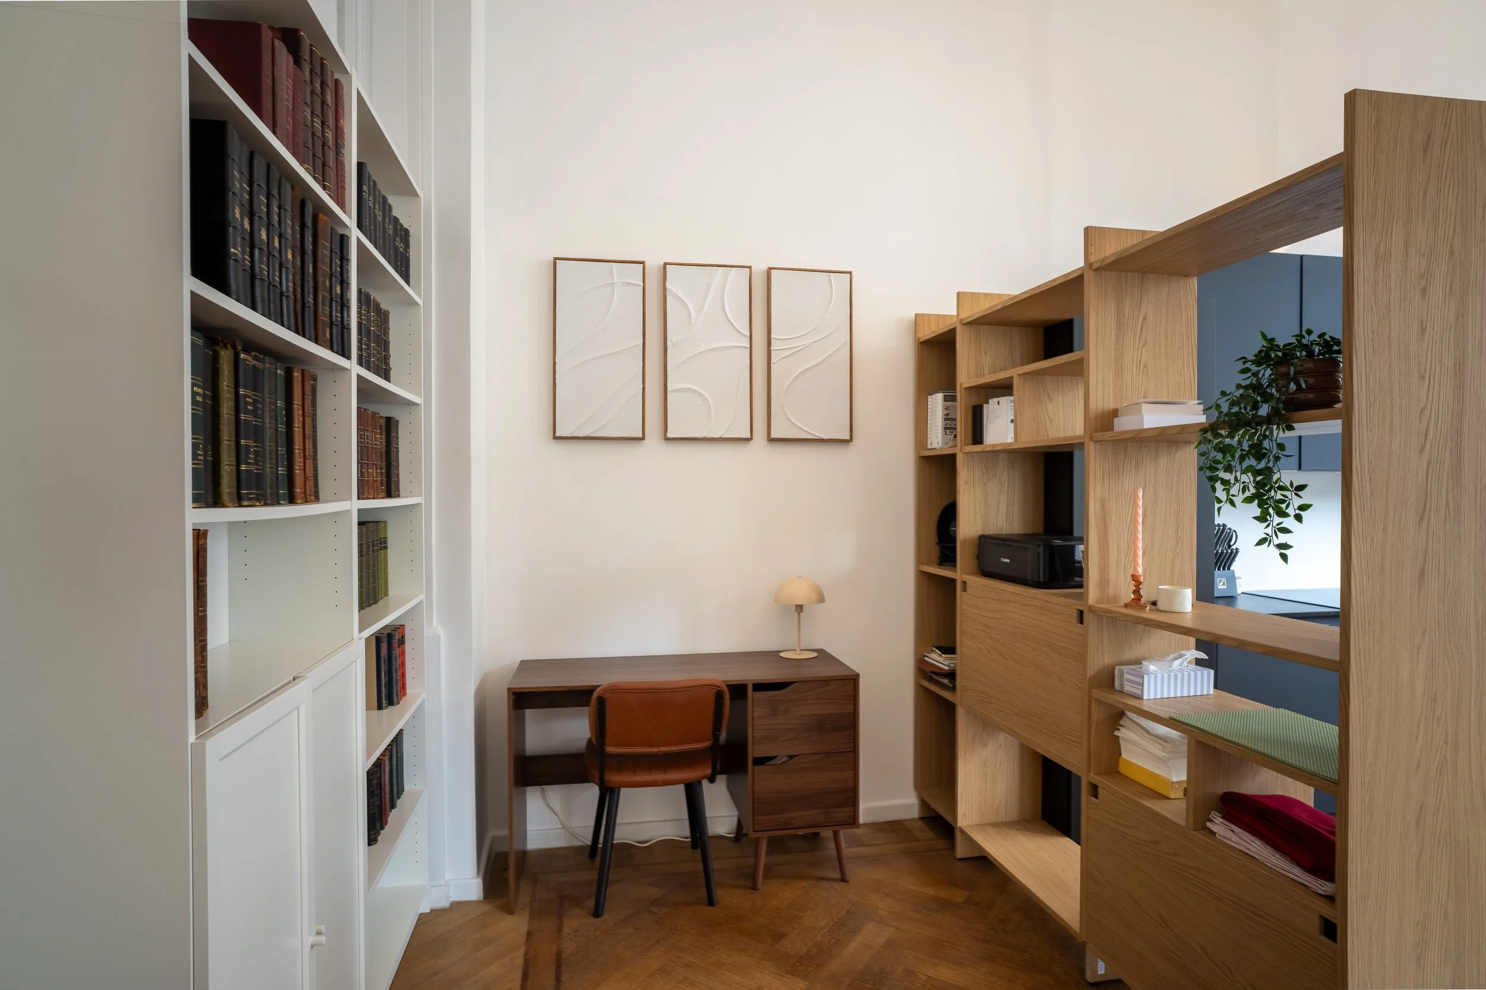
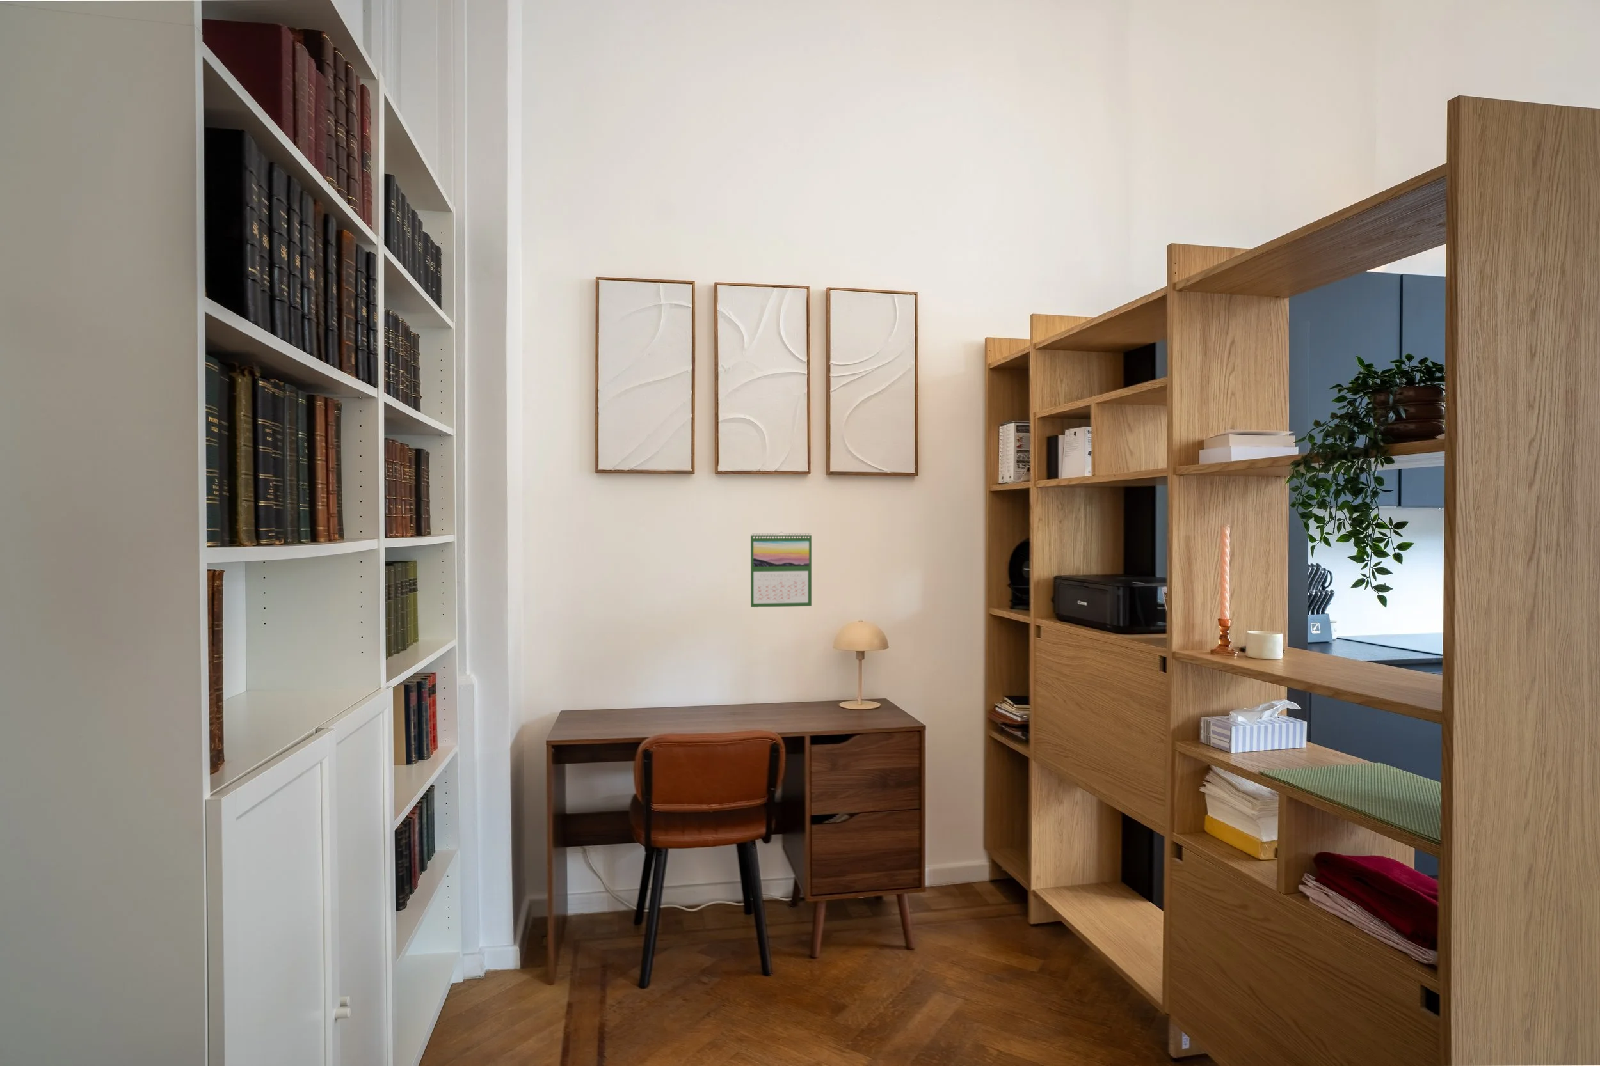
+ calendar (781, 569)
